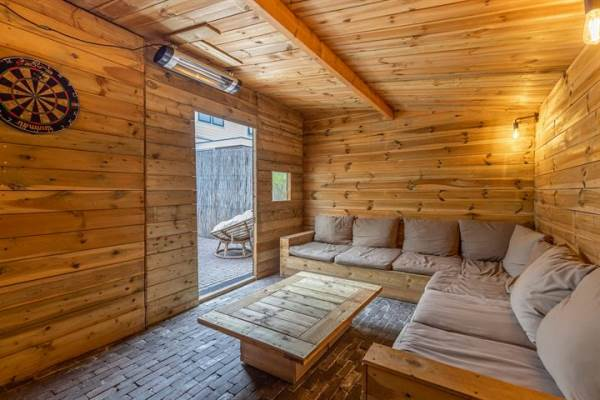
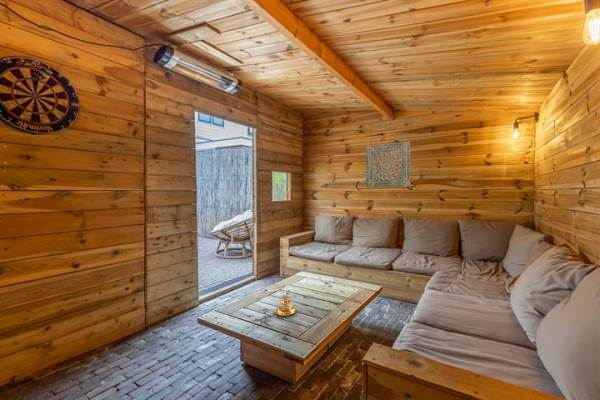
+ wall art (387, 165)
+ candle holder (284, 301)
